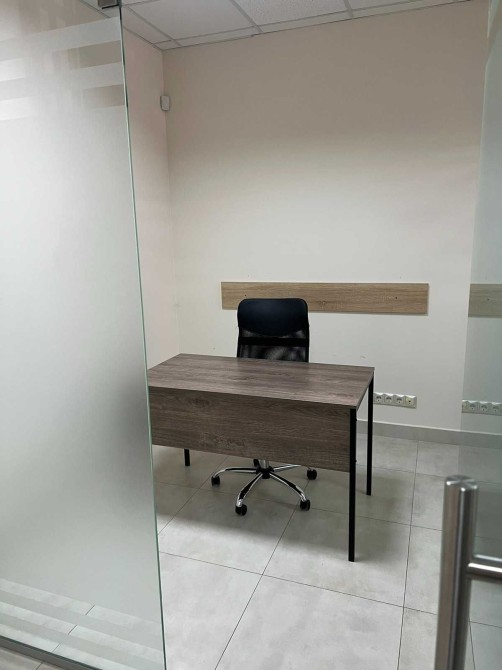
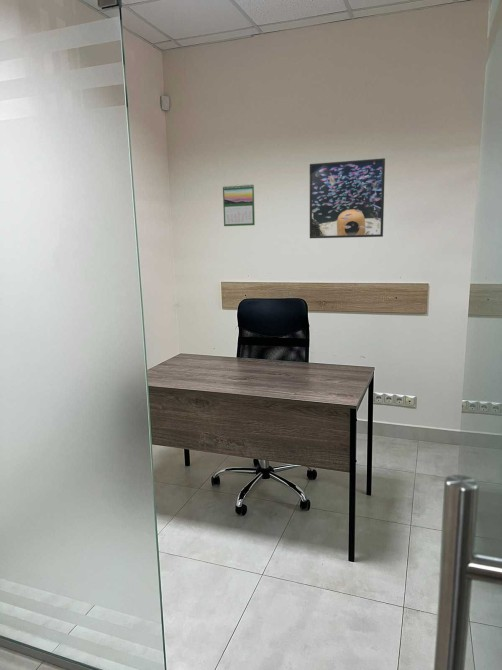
+ calendar (238, 205)
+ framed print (345, 199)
